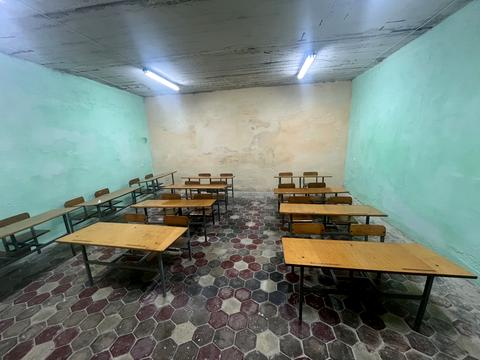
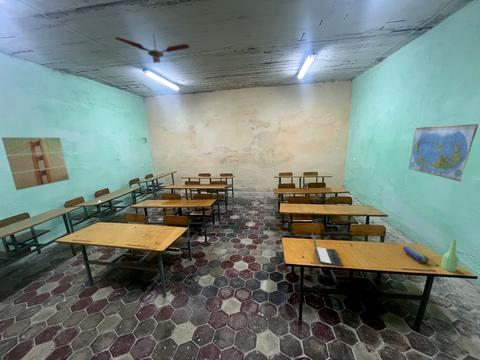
+ bottle (451, 254)
+ wall art (40, 161)
+ ceiling fan (155, 48)
+ world map (436, 151)
+ pencil case (415, 253)
+ laptop (326, 249)
